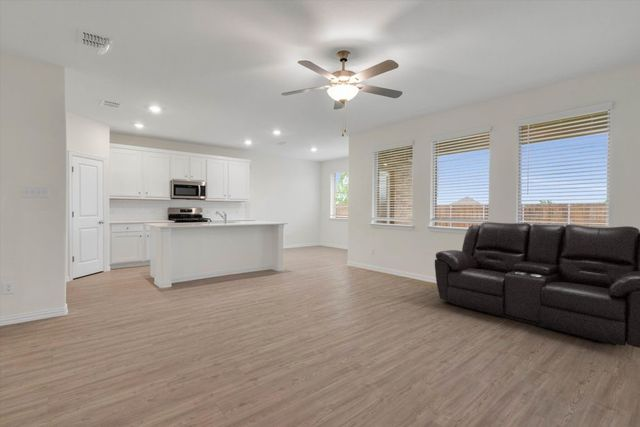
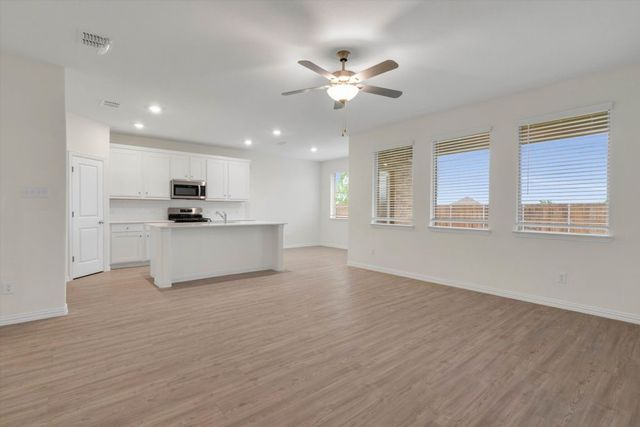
- sofa (536, 269)
